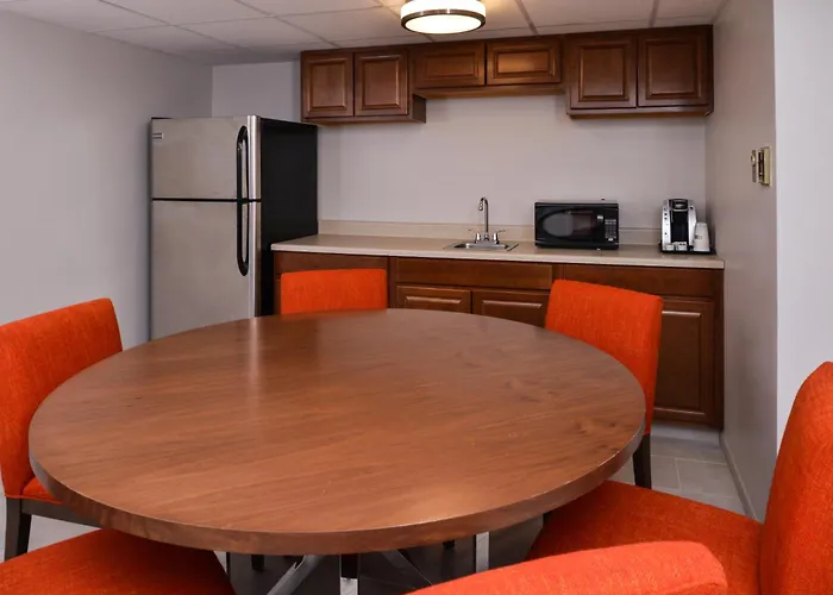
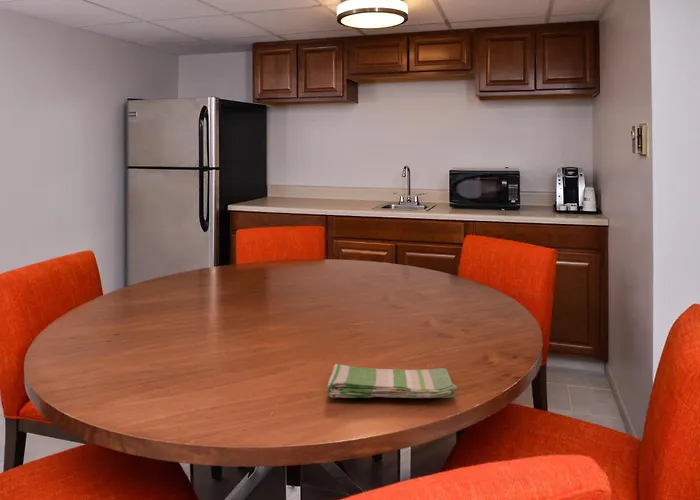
+ dish towel (390, 379)
